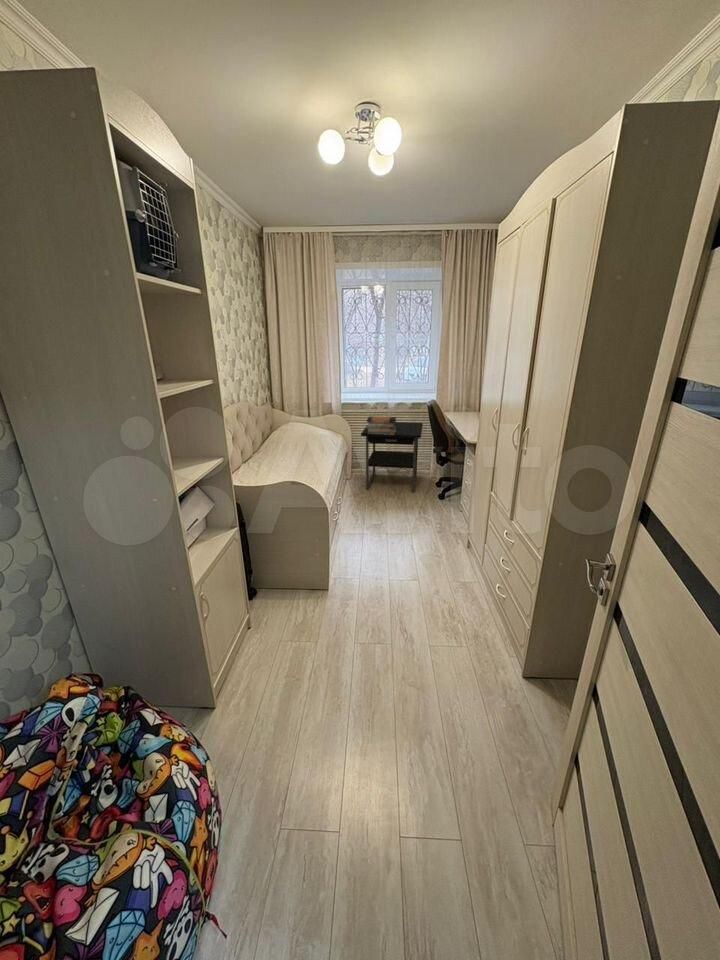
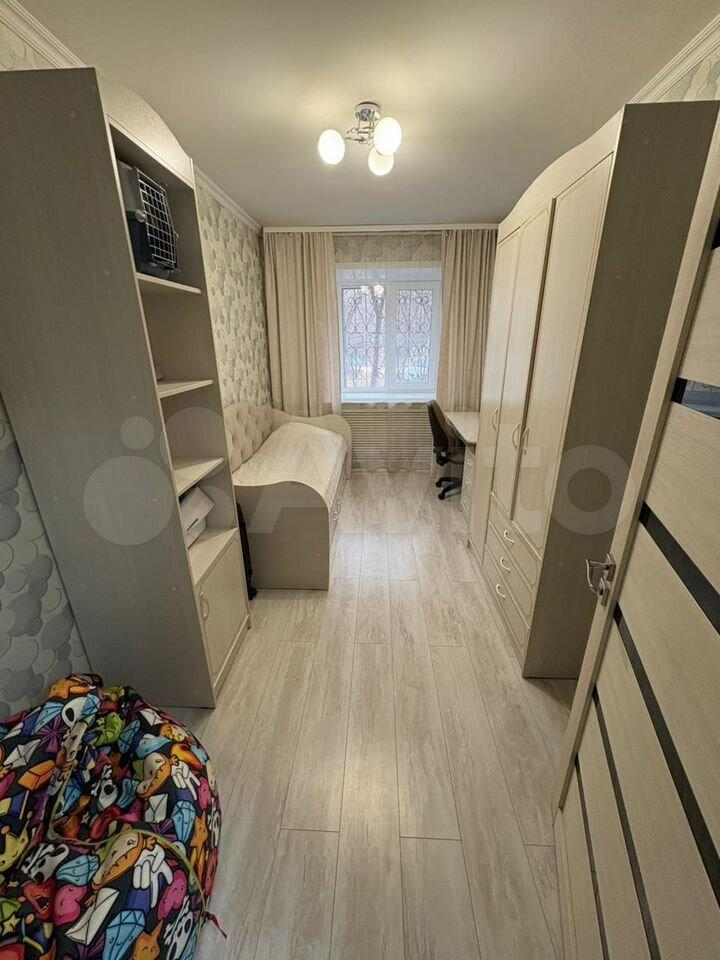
- book stack (381, 425)
- nightstand (393, 455)
